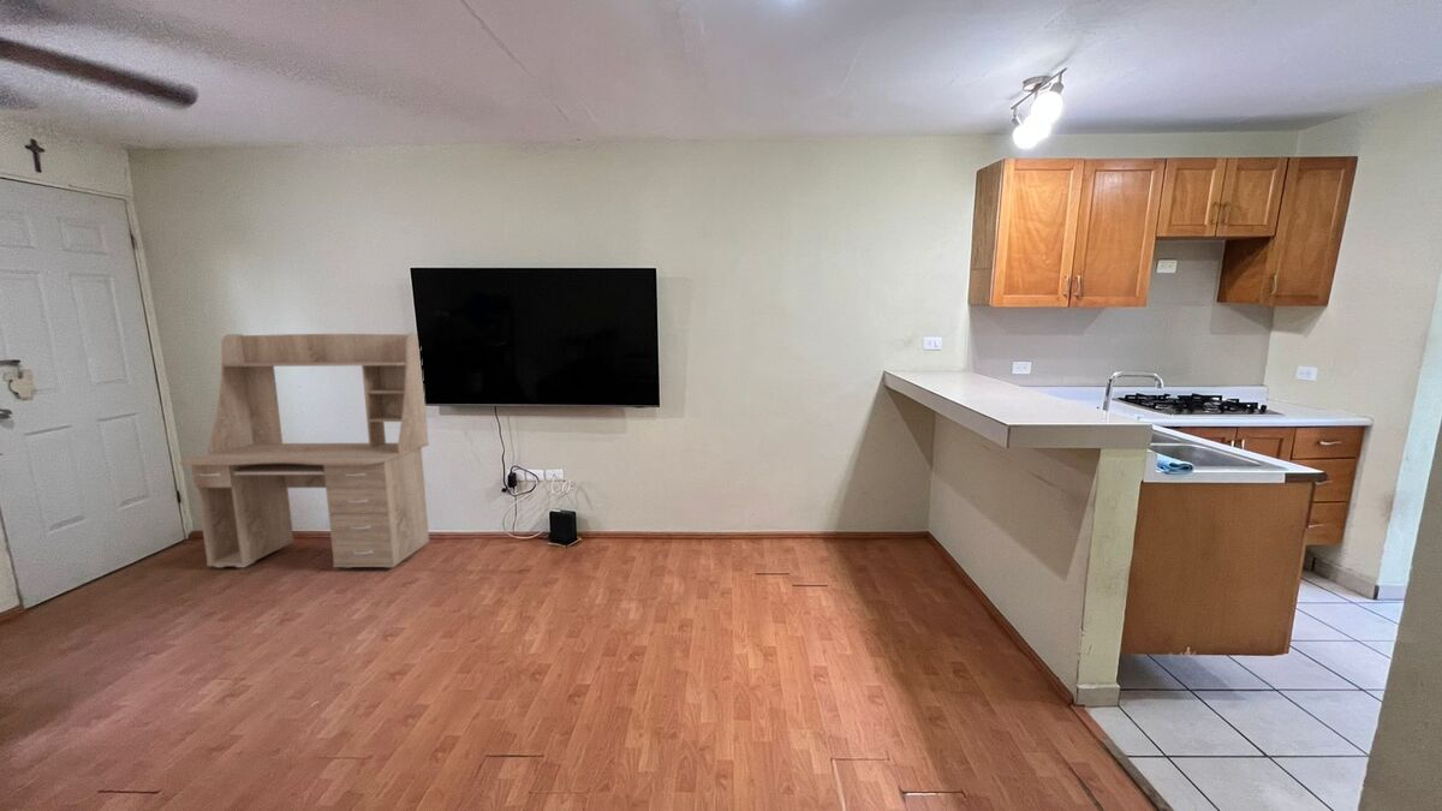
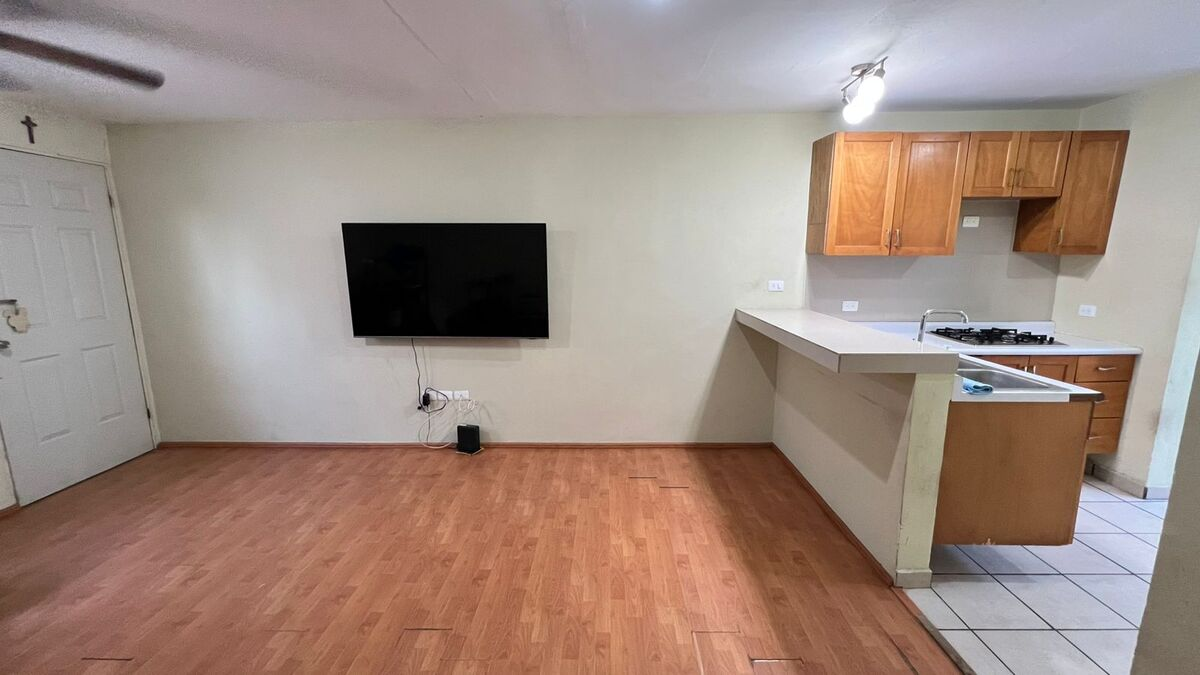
- computer desk (309, 448)
